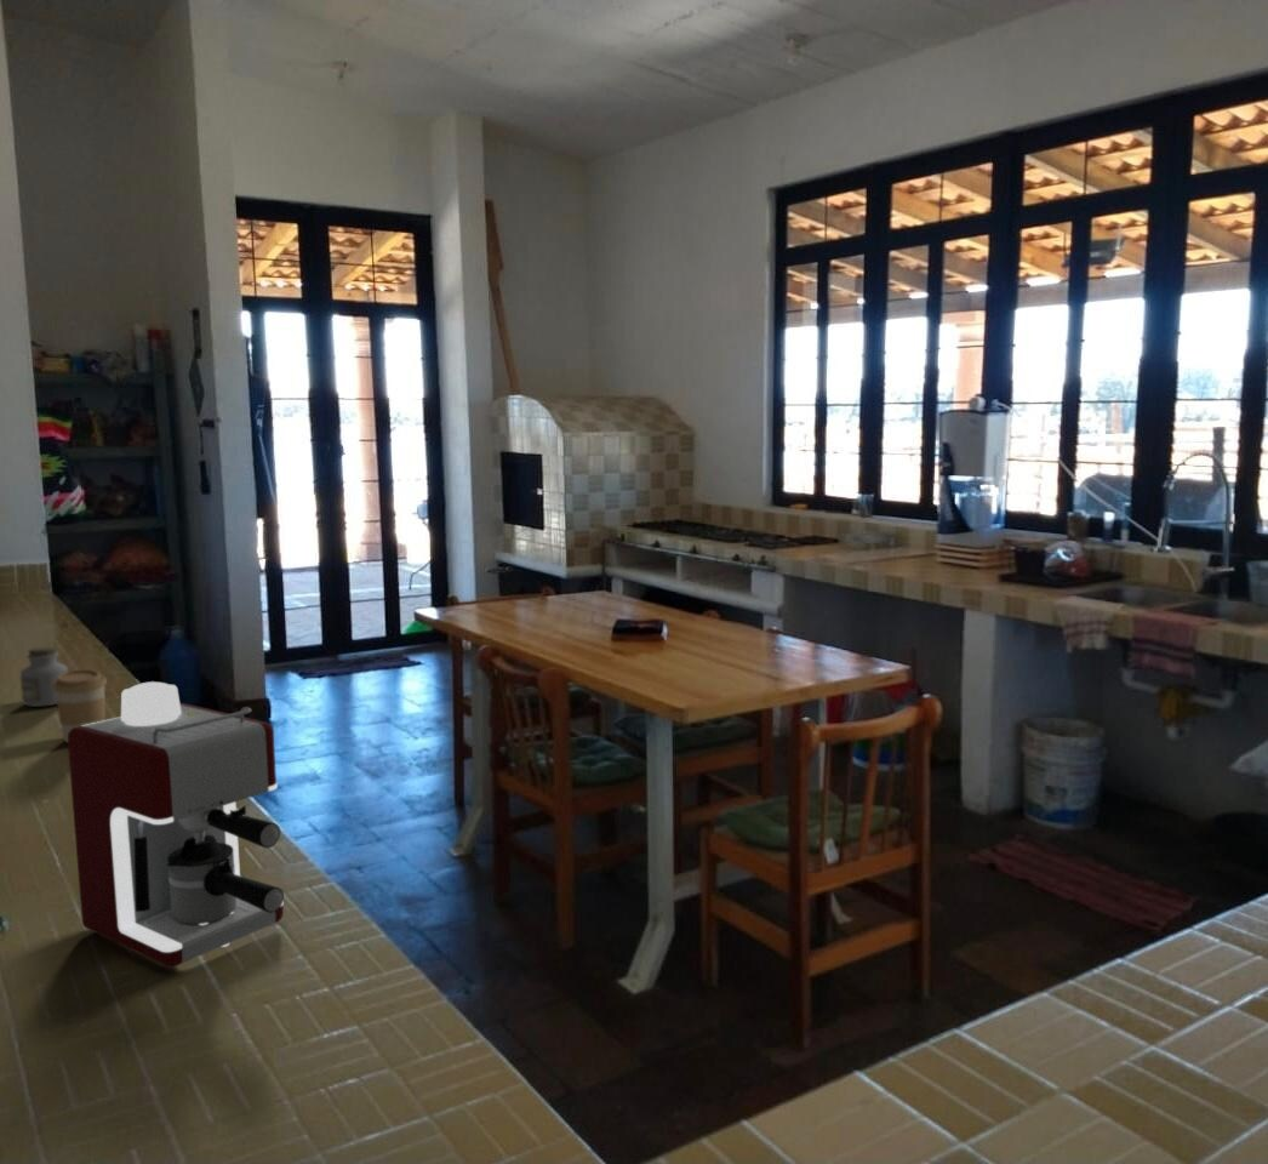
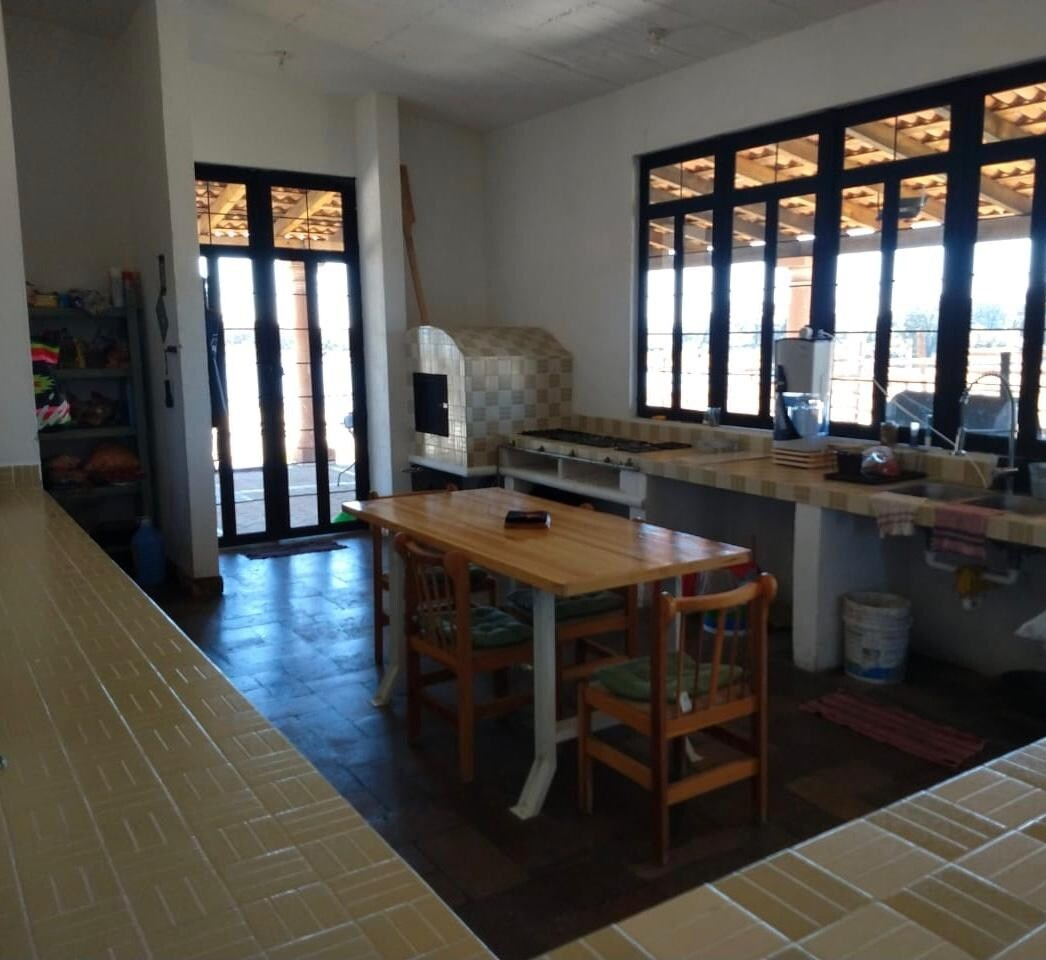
- coffee cup (81, 706)
- jar (44, 674)
- coffee maker (198, 815)
